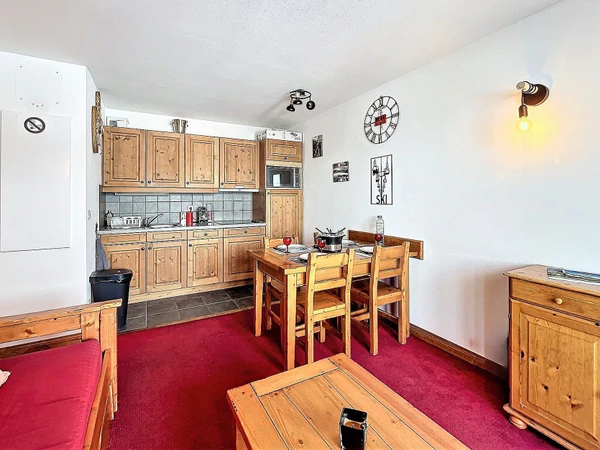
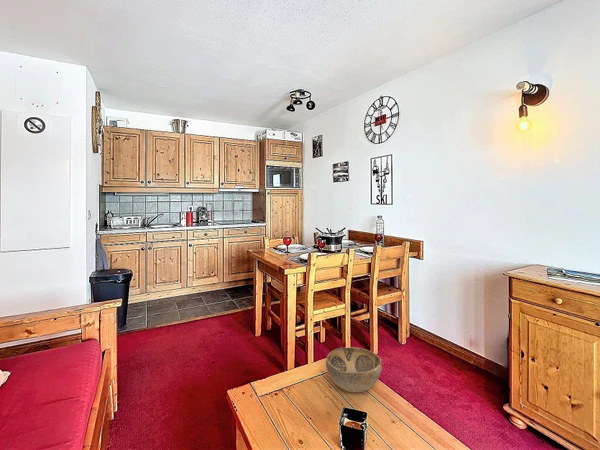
+ decorative bowl (353, 372)
